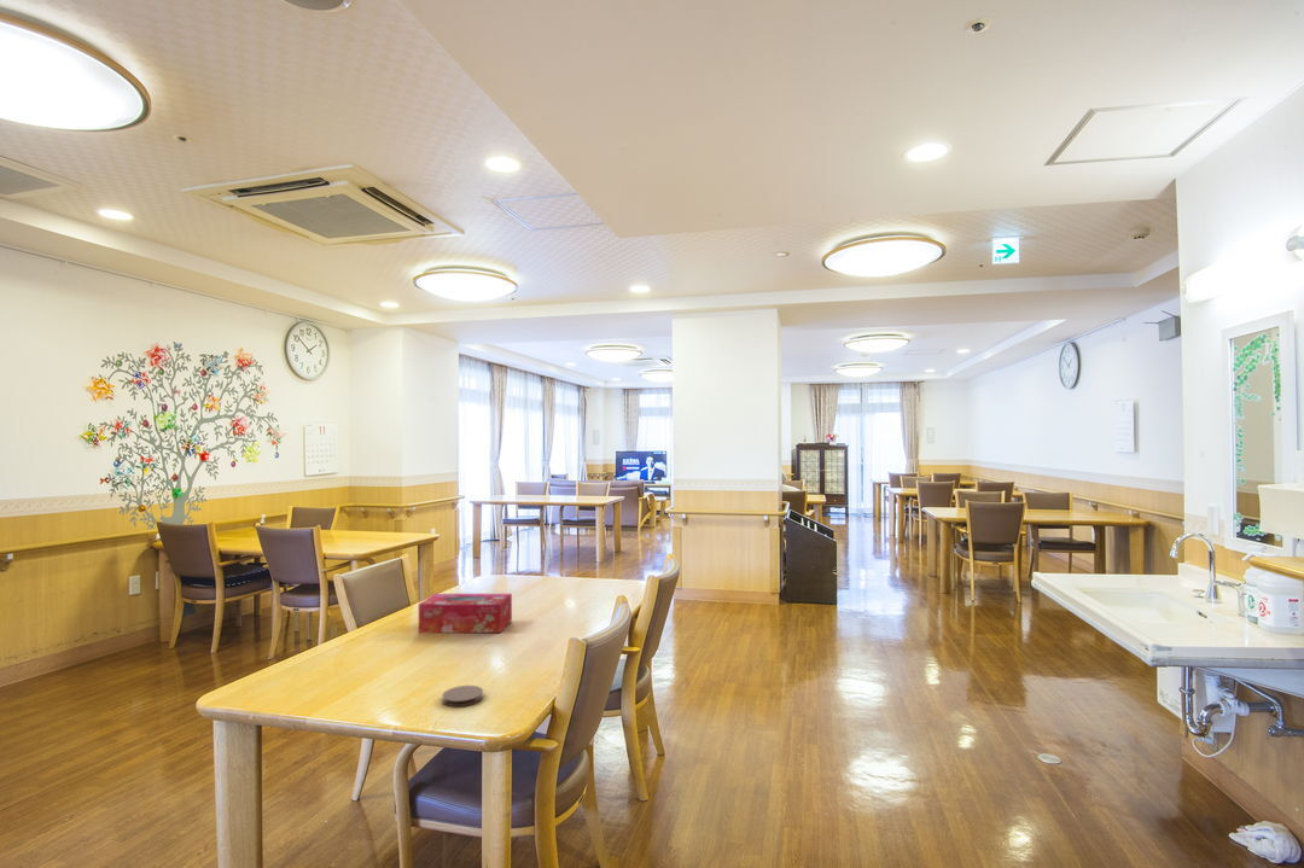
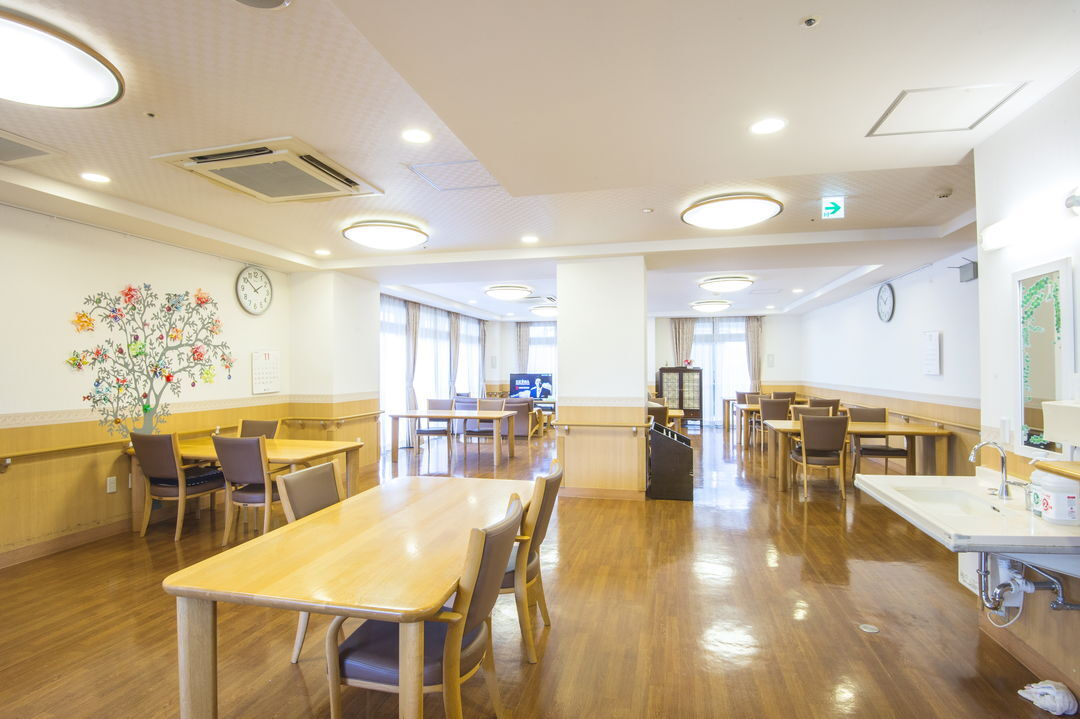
- tissue box (466, 612)
- coaster (462, 695)
